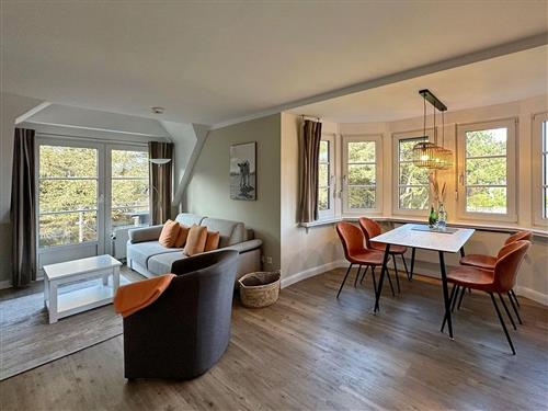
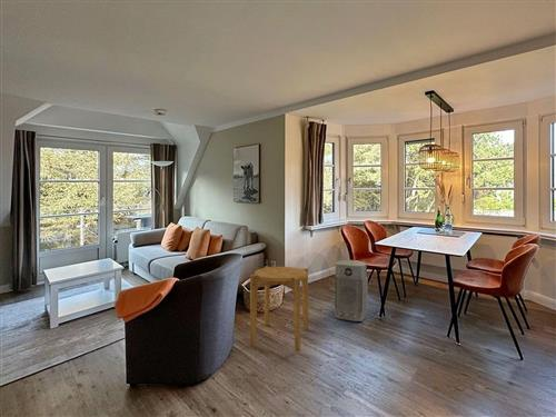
+ air purifier (350, 288)
+ side table (268, 304)
